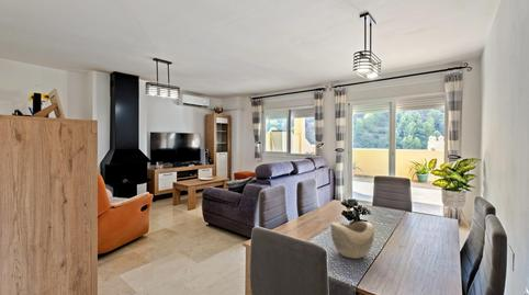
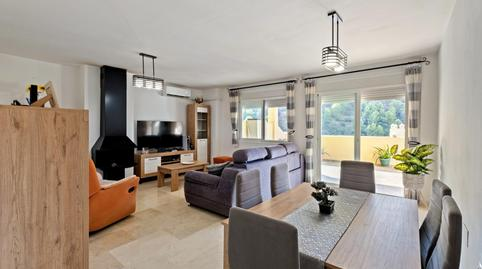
- decorative bowl (351, 238)
